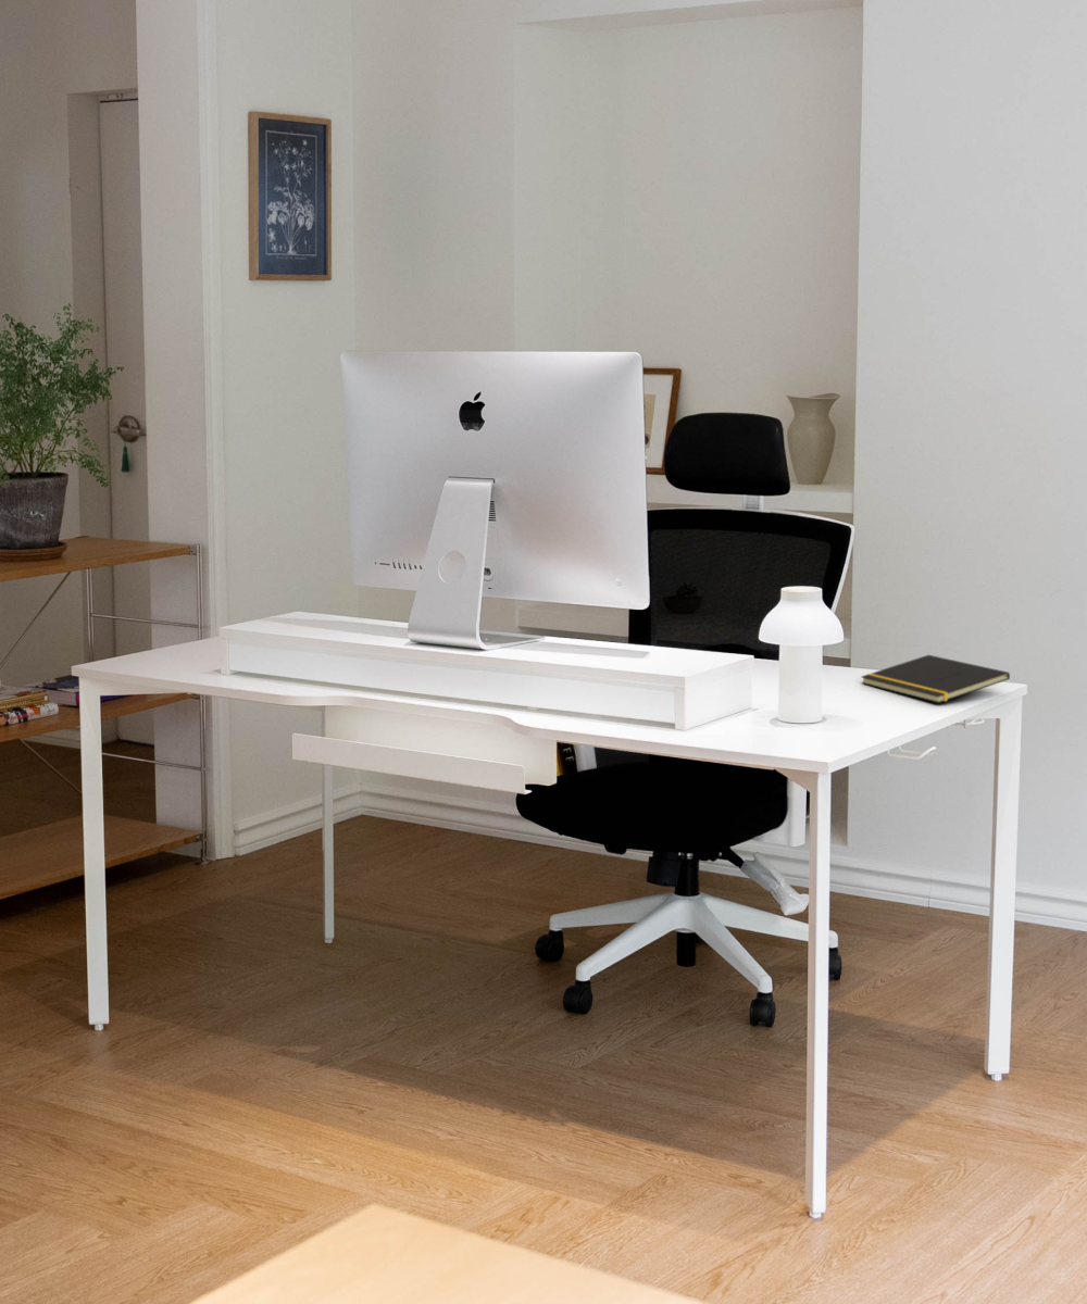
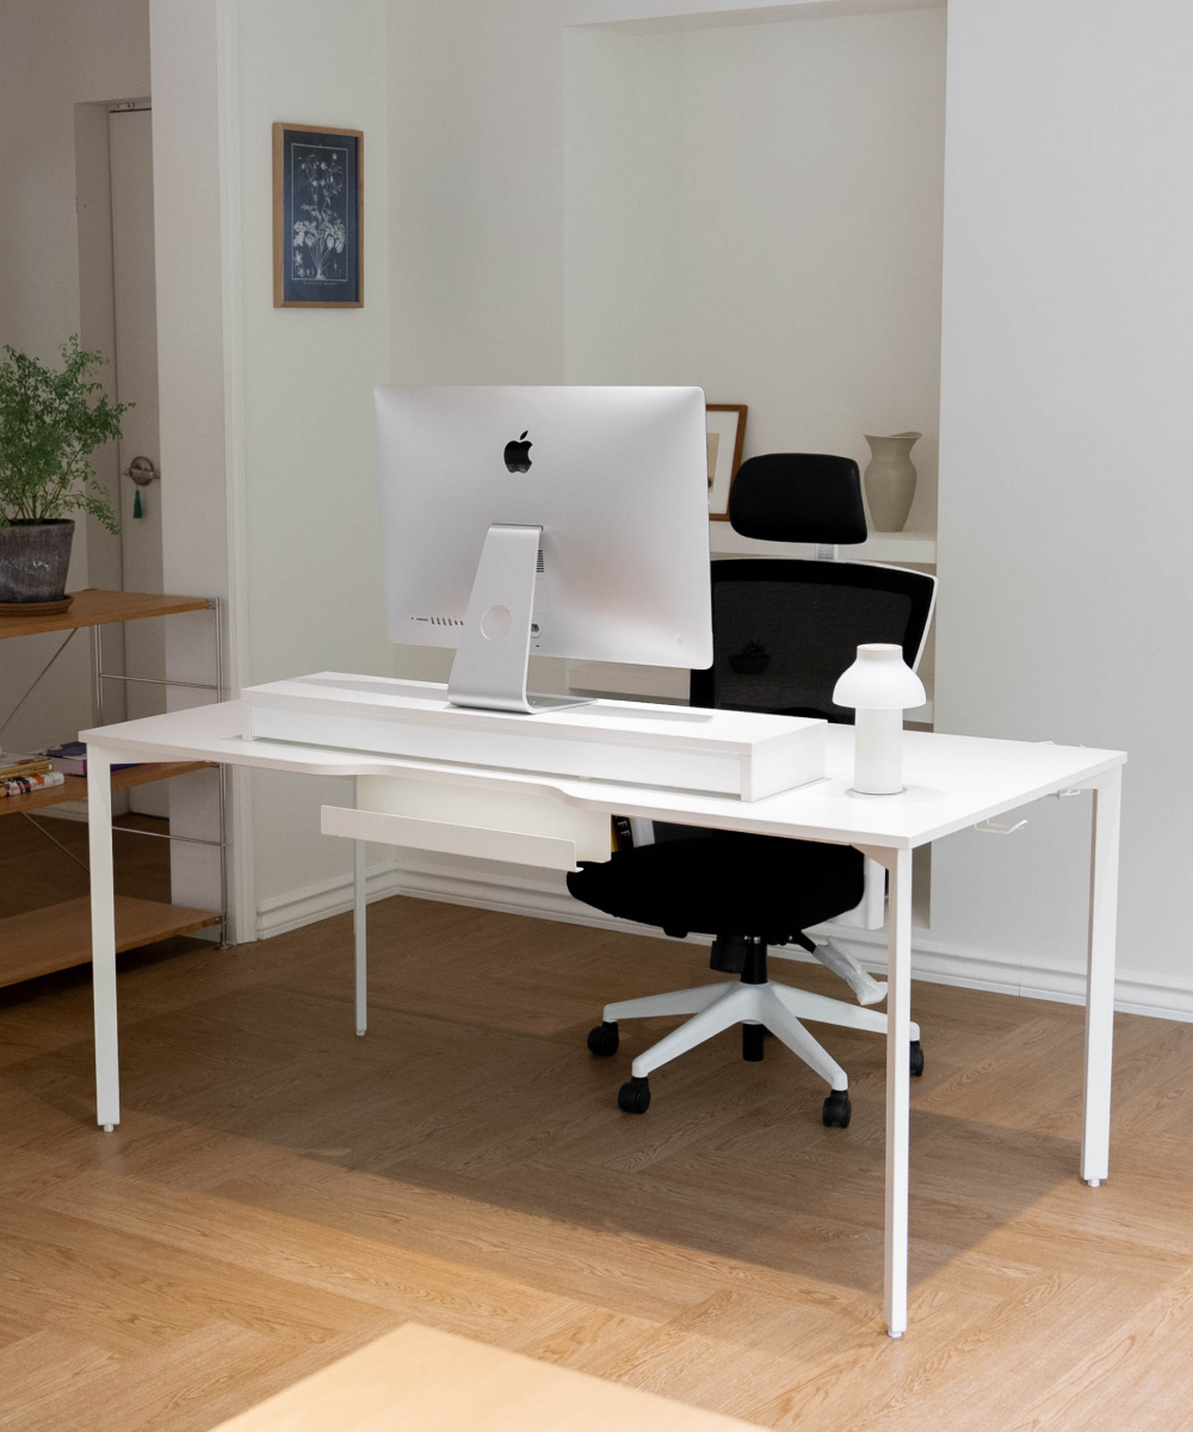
- notepad (934, 677)
